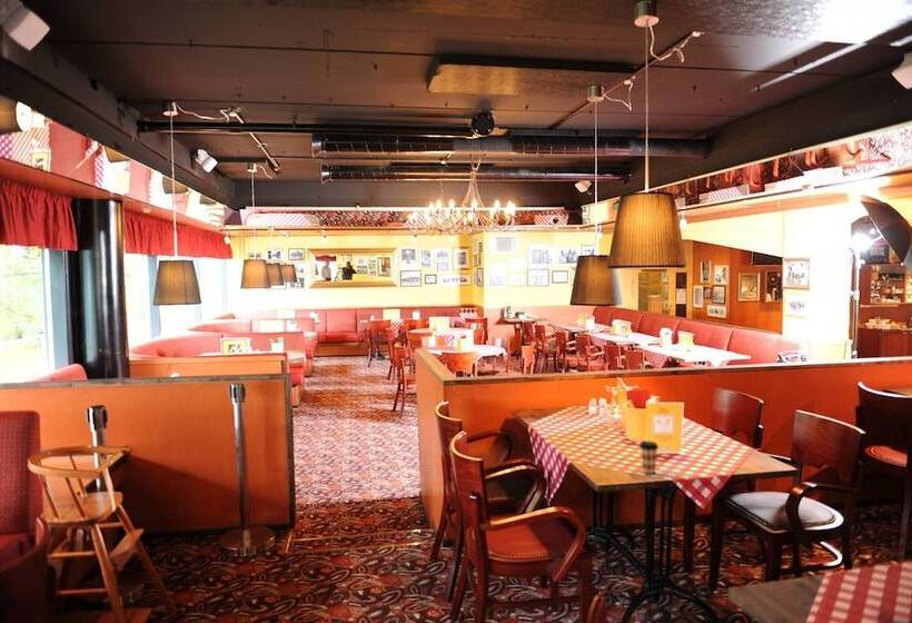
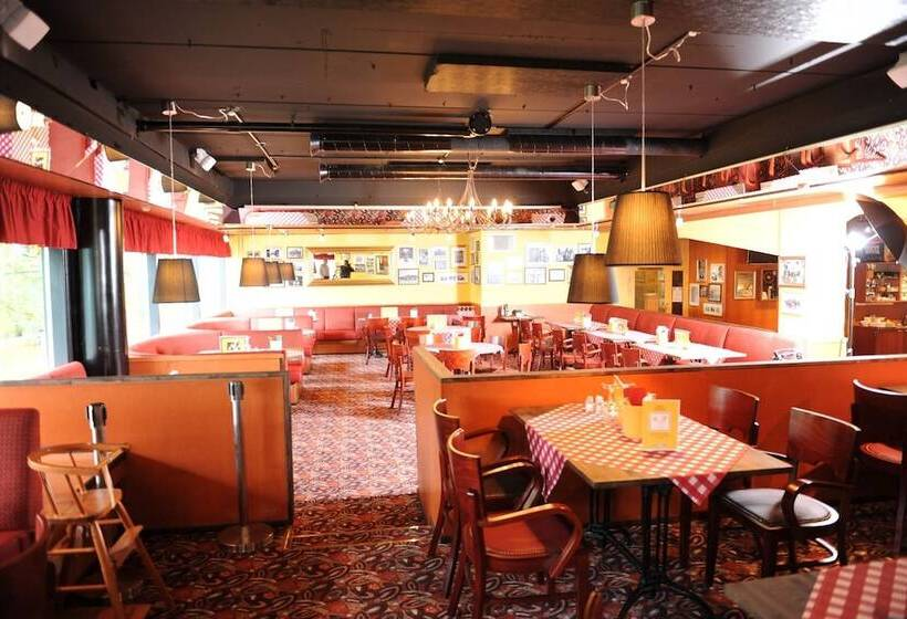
- coffee cup (648, 457)
